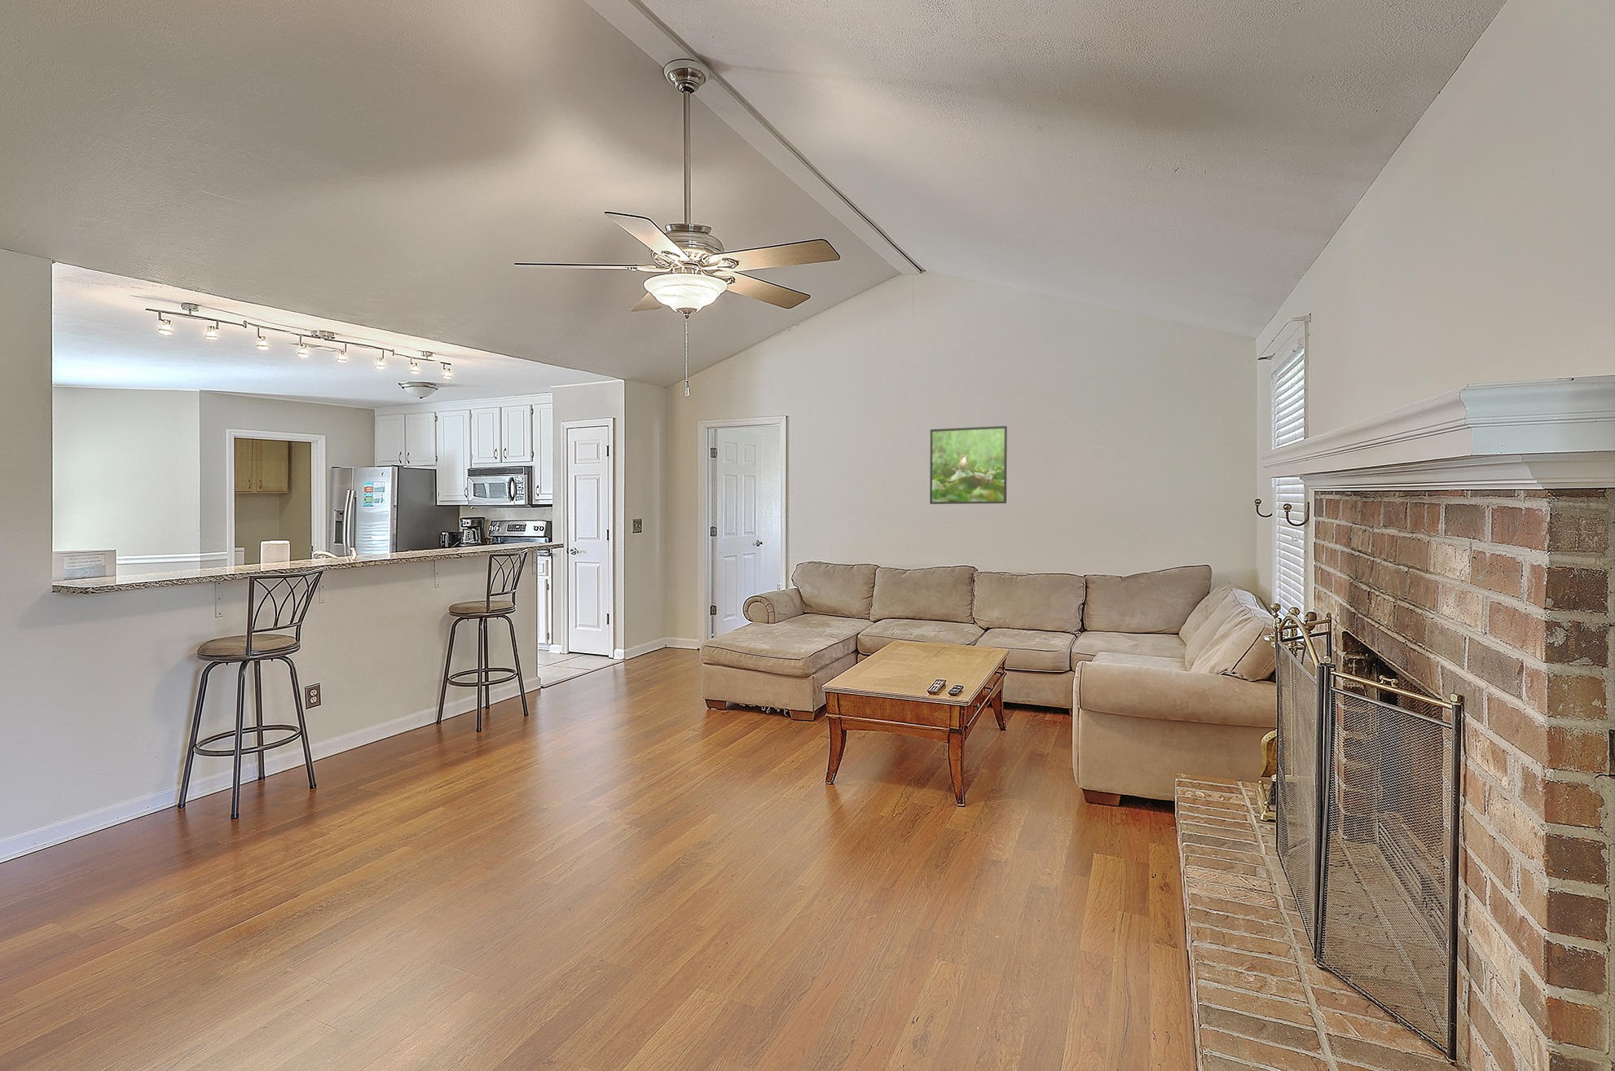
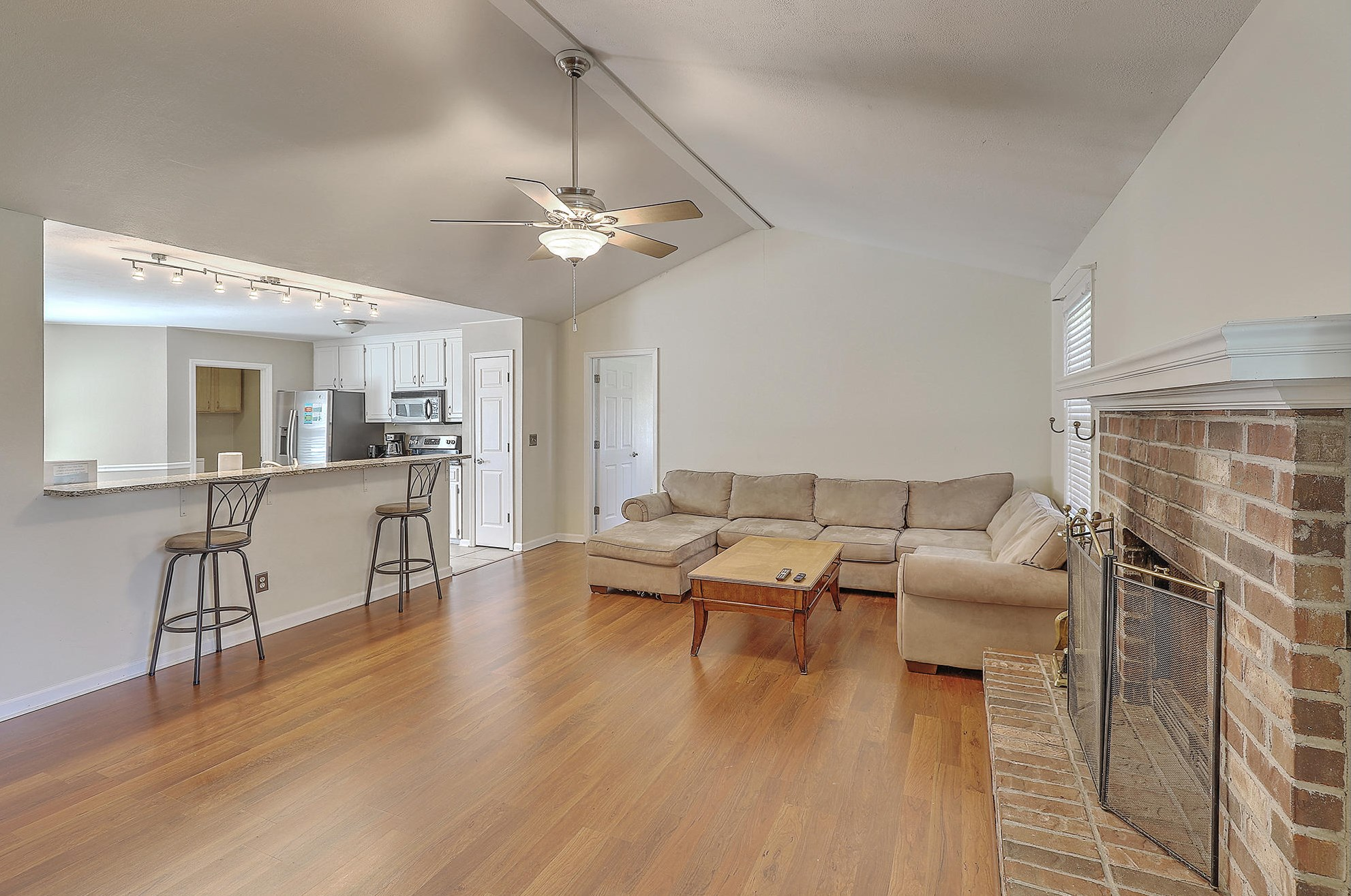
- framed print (967, 465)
